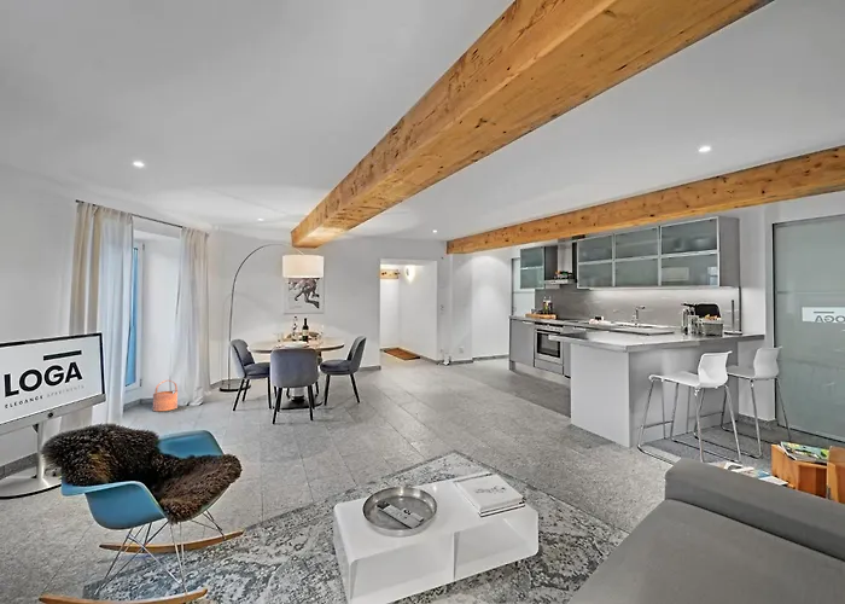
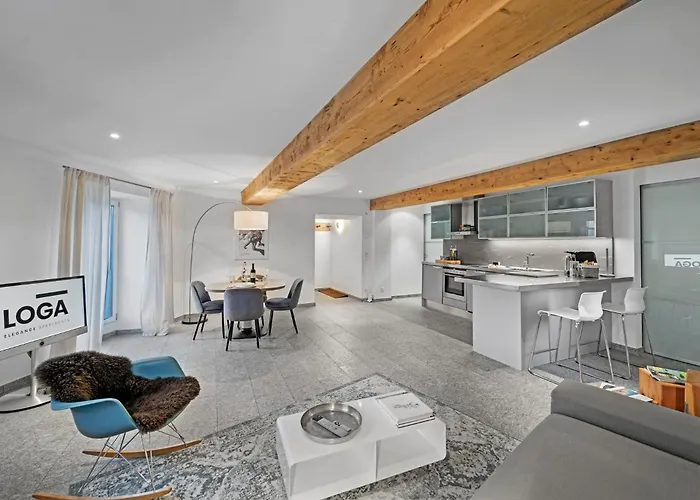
- wooden bucket (165, 394)
